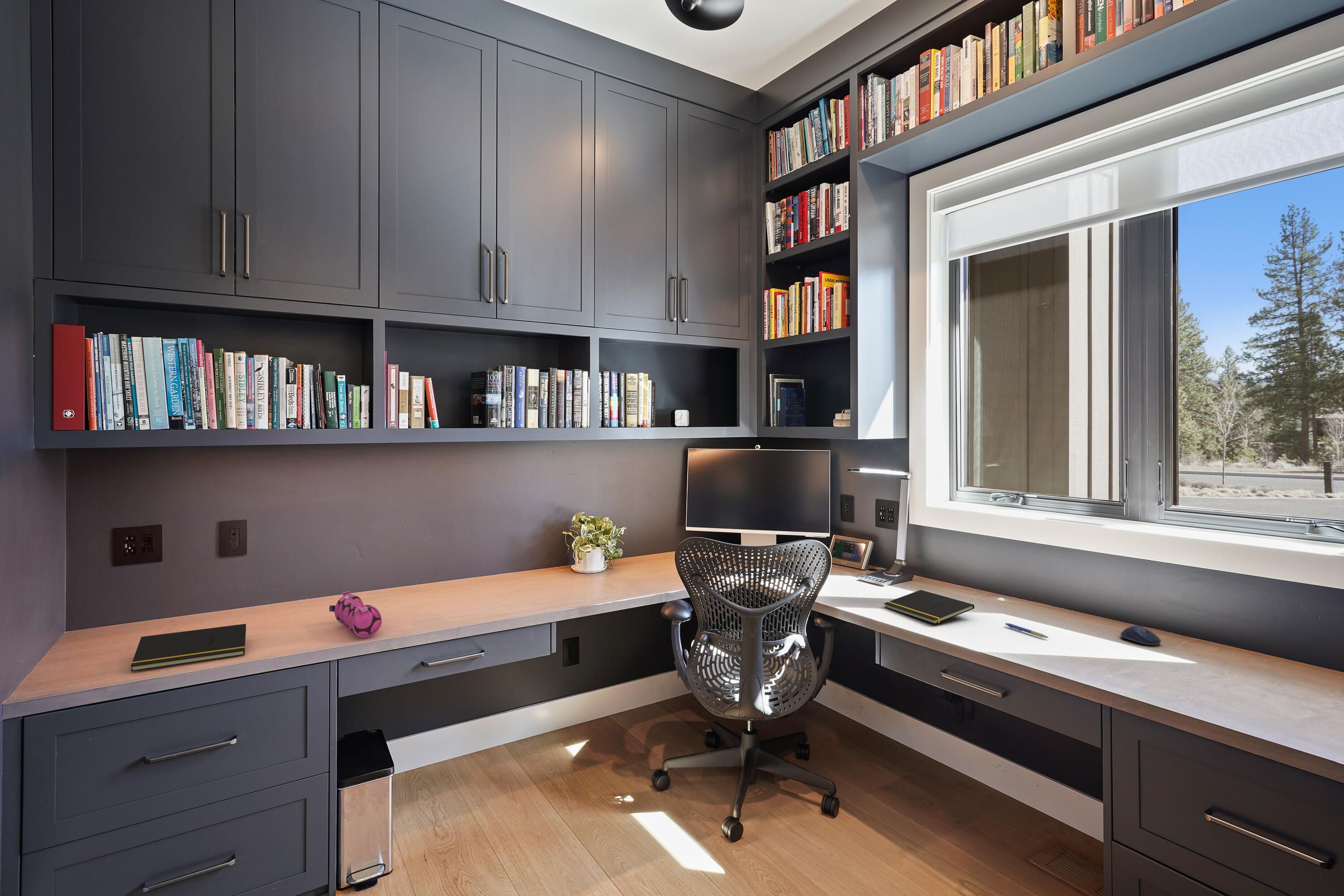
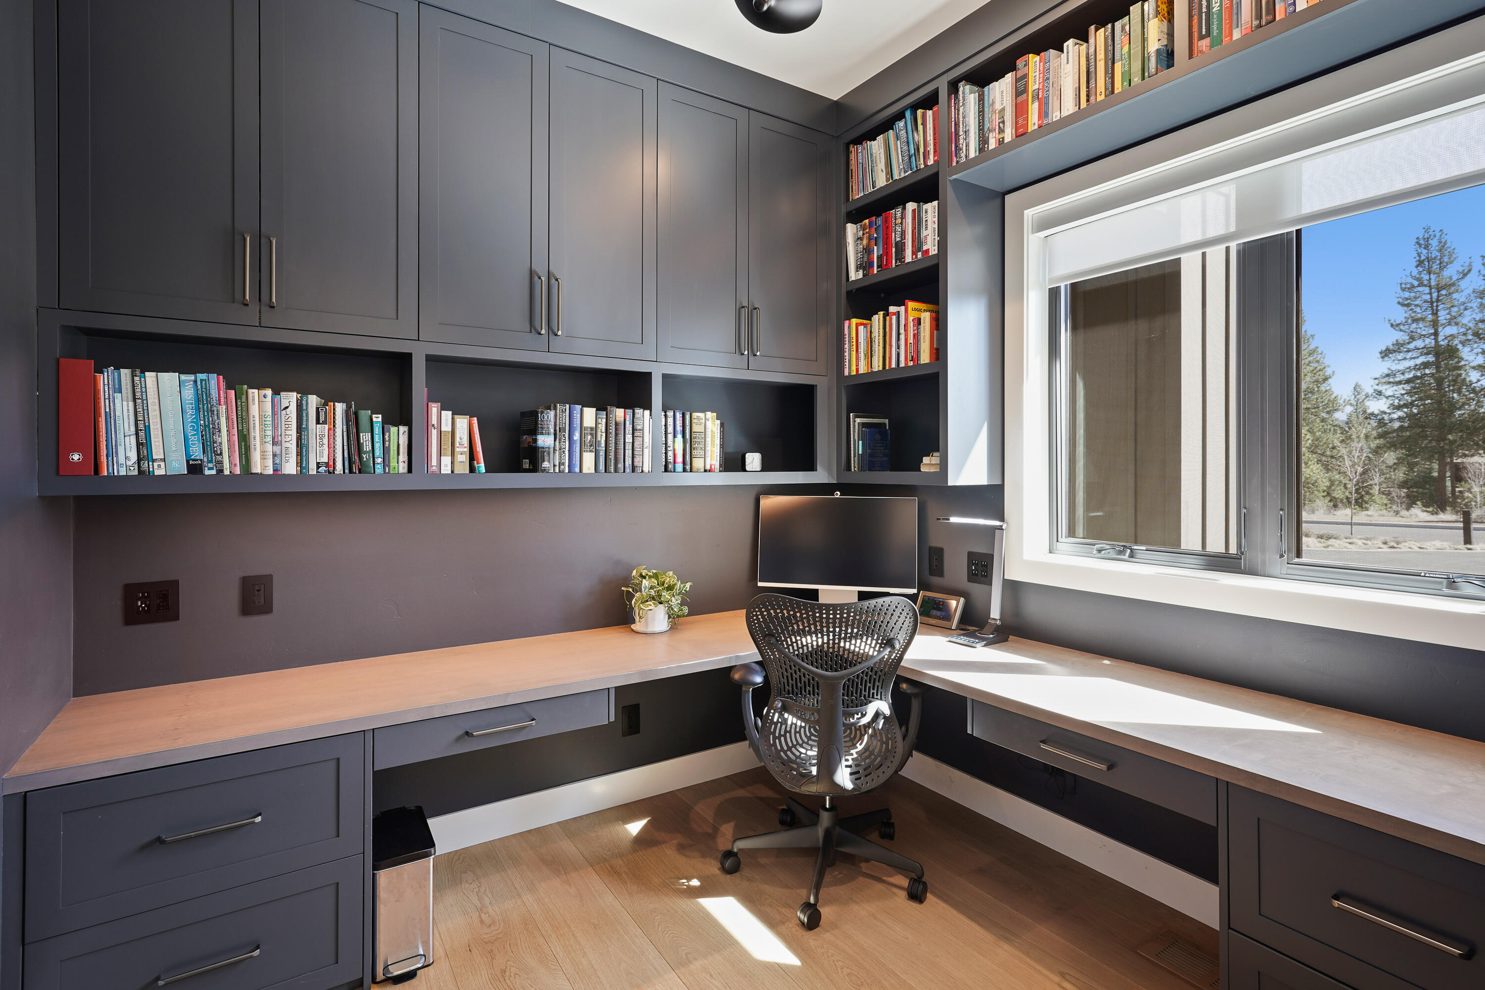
- notepad (927, 606)
- pen (1026, 630)
- computer mouse (1139, 633)
- notepad (193, 646)
- pencil case (357, 614)
